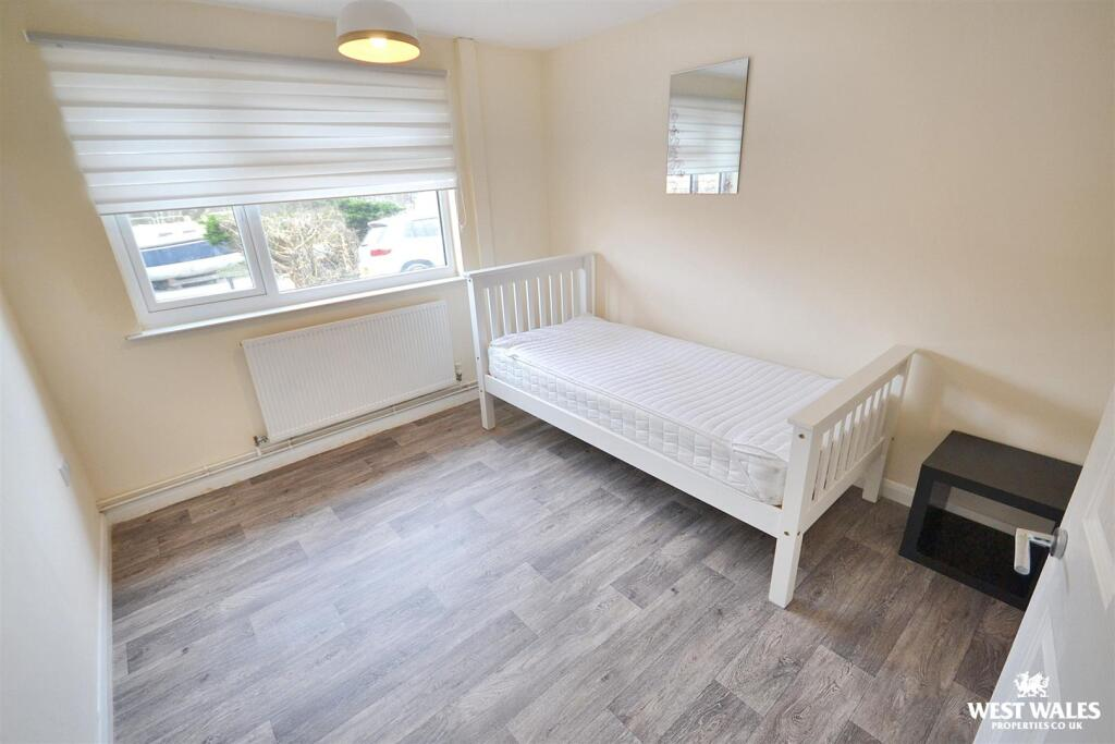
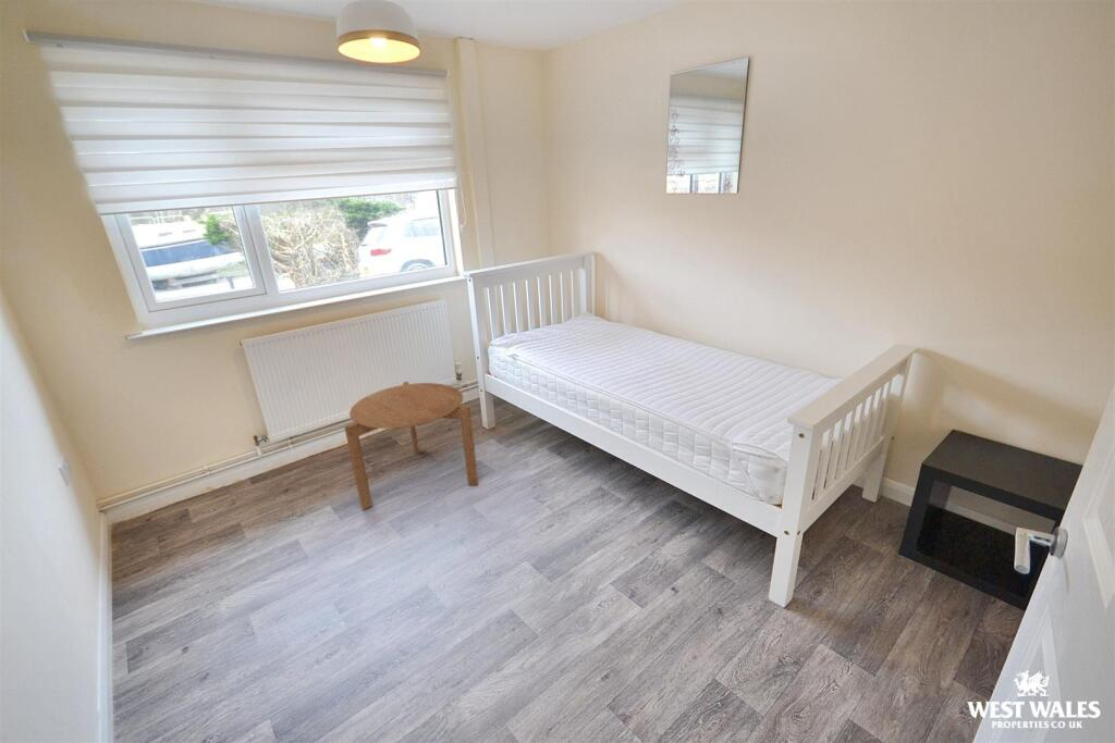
+ side table (412, 441)
